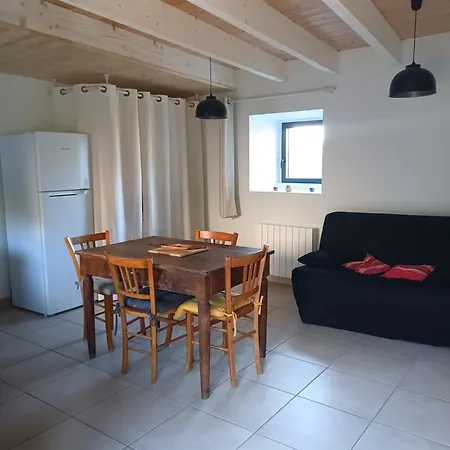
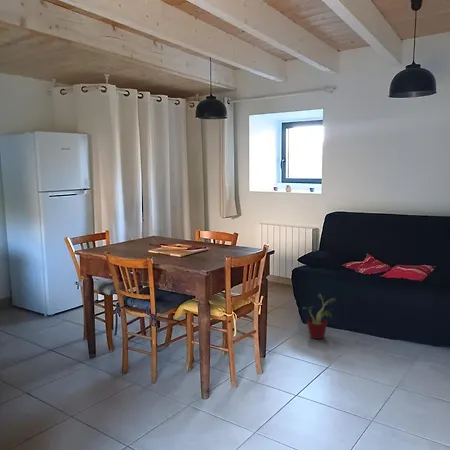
+ potted plant (321, 313)
